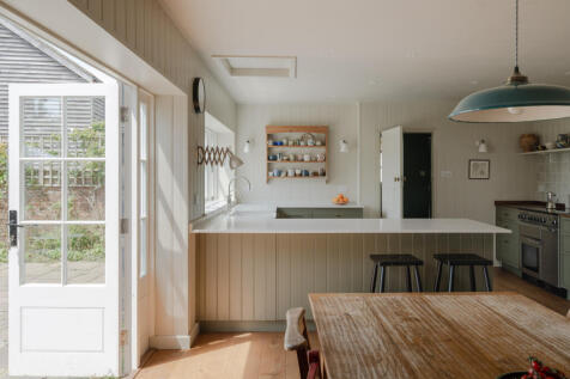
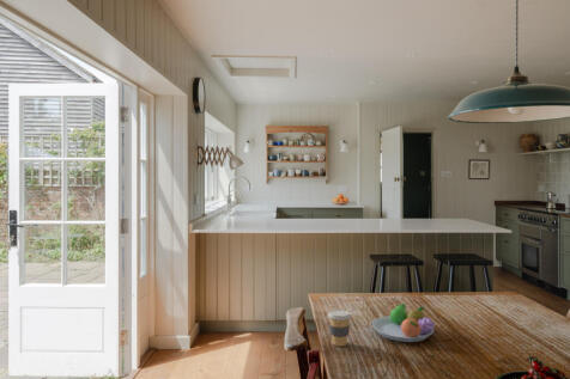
+ fruit bowl (402, 319)
+ coffee cup (339, 328)
